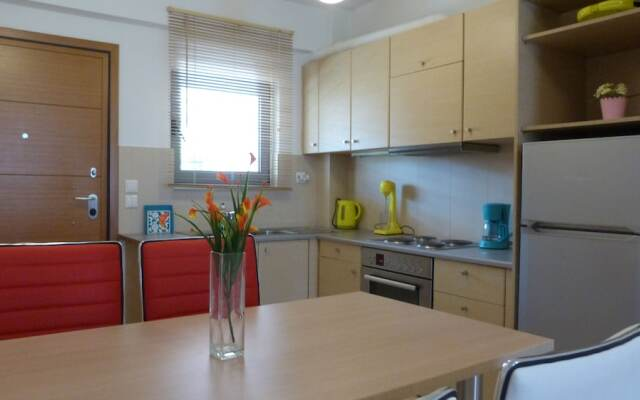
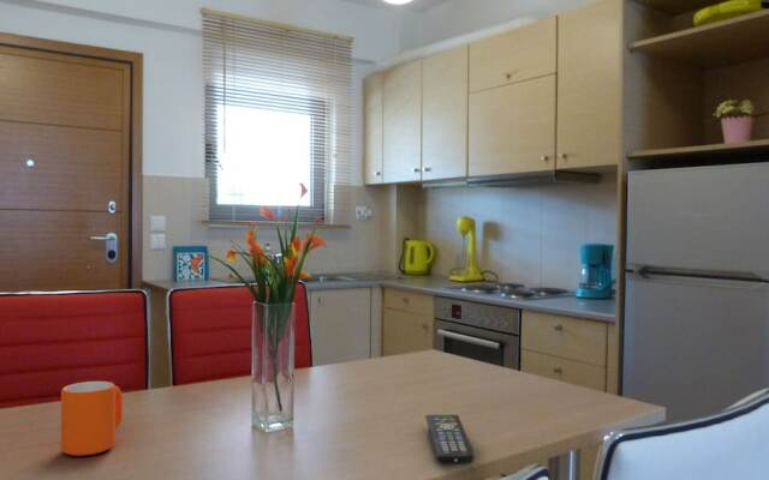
+ mug (90, 415)
+ remote control (447, 436)
